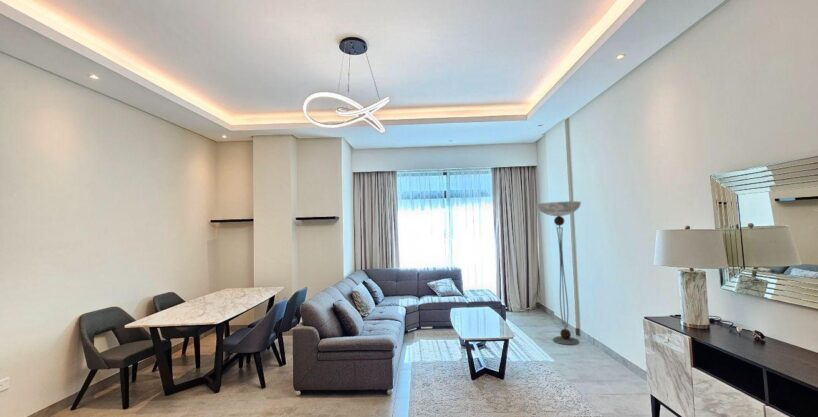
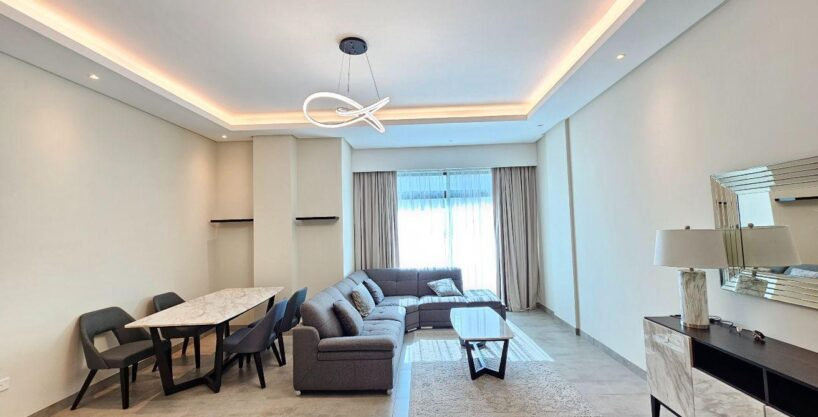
- floor lamp (562, 271)
